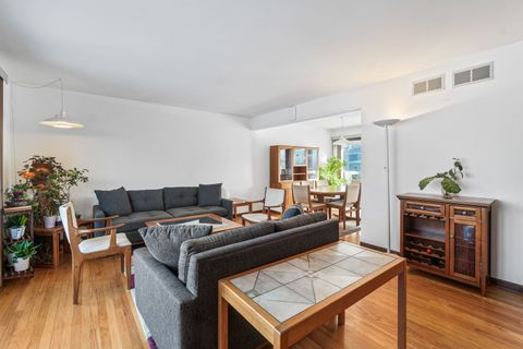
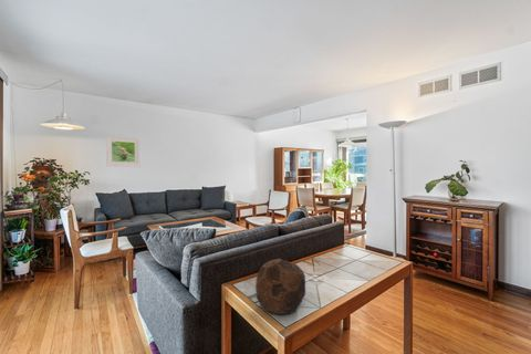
+ soccer ball (280, 282)
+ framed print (123, 152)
